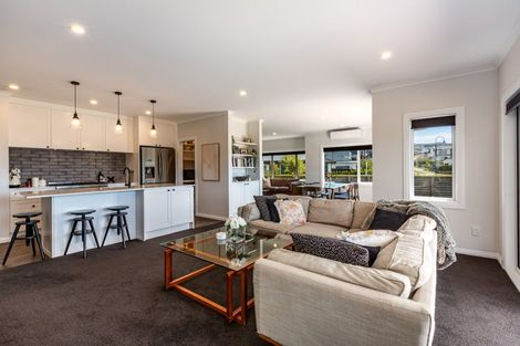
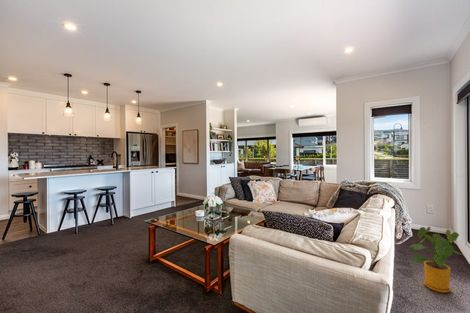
+ house plant (434, 258)
